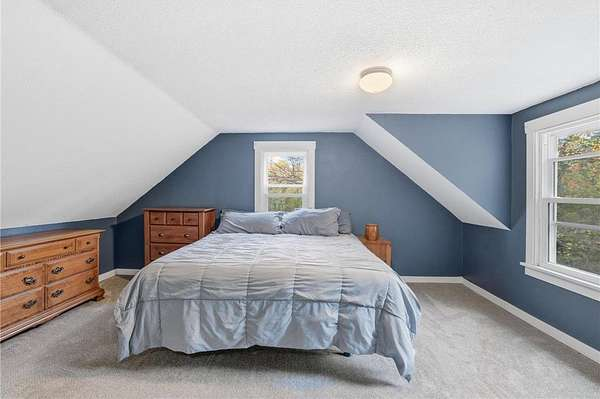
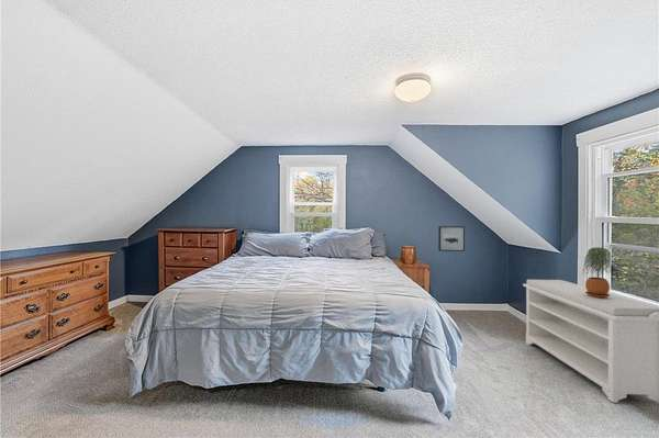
+ bench (582, 329)
+ potted plant (595, 270)
+ wall art (451, 238)
